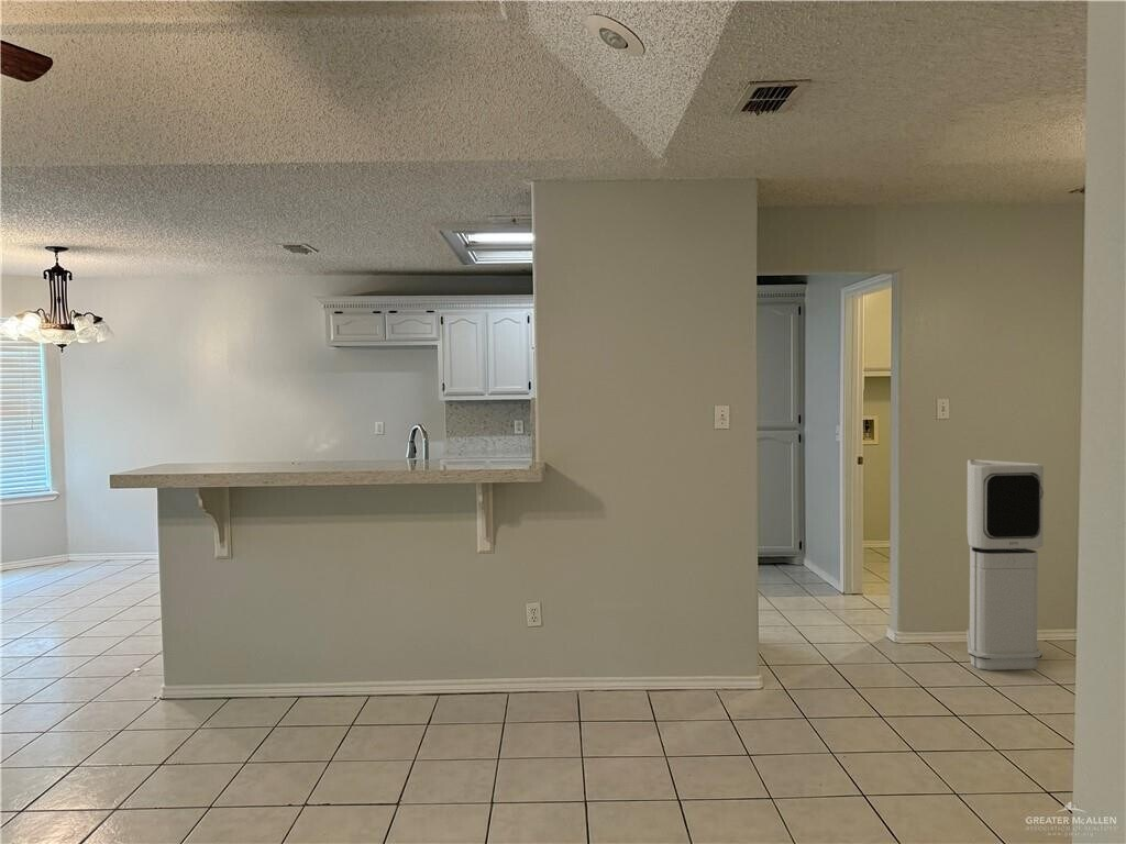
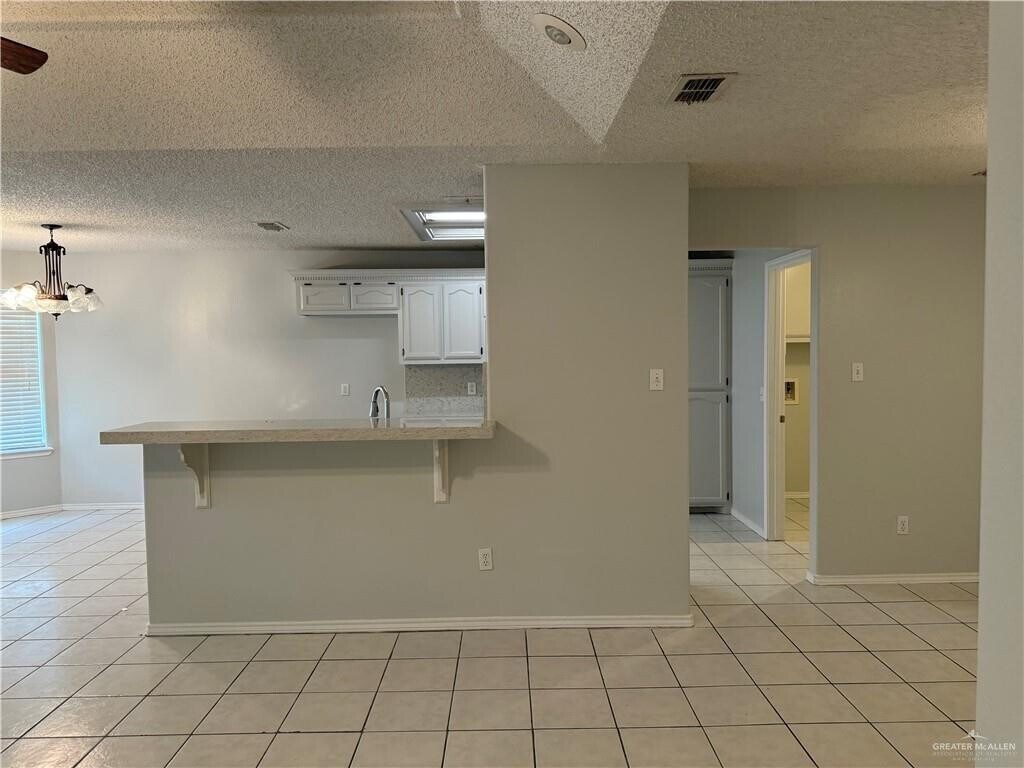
- air purifier (990, 559)
